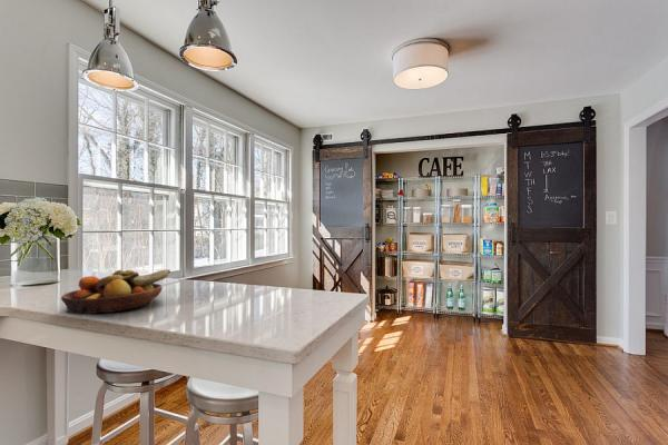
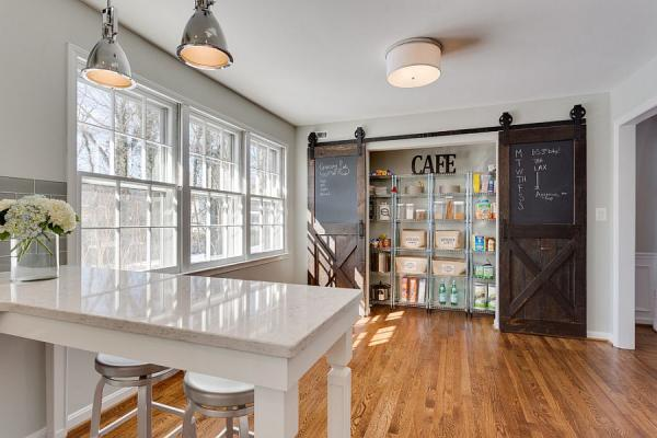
- fruit bowl (116, 286)
